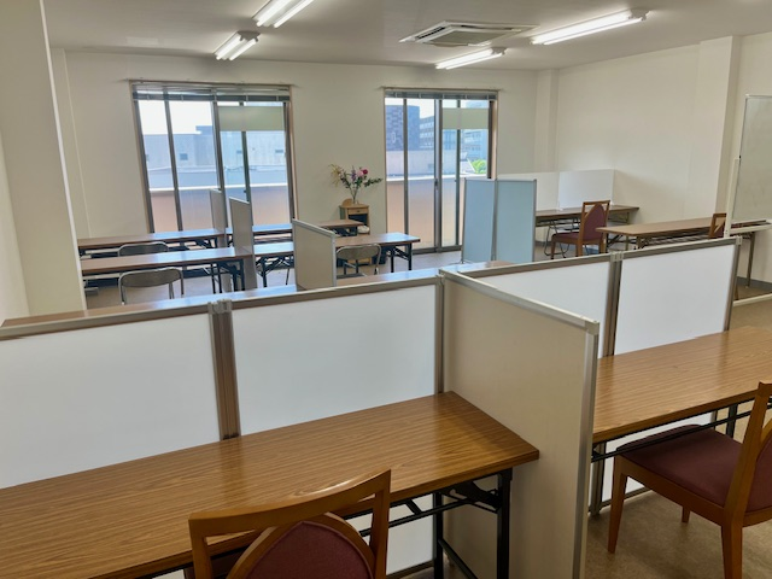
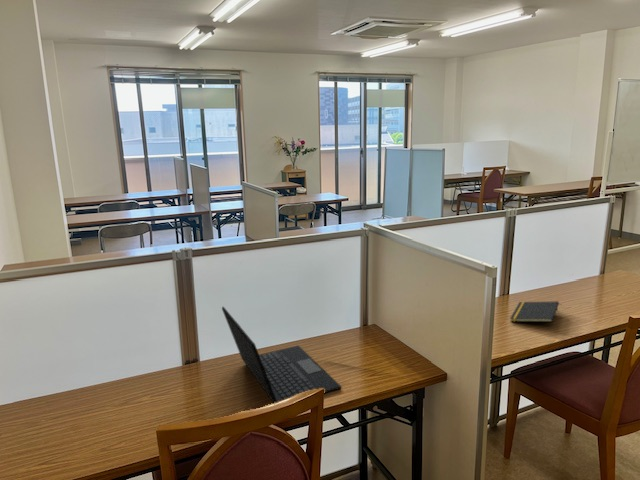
+ notepad (534, 311)
+ laptop (281, 349)
